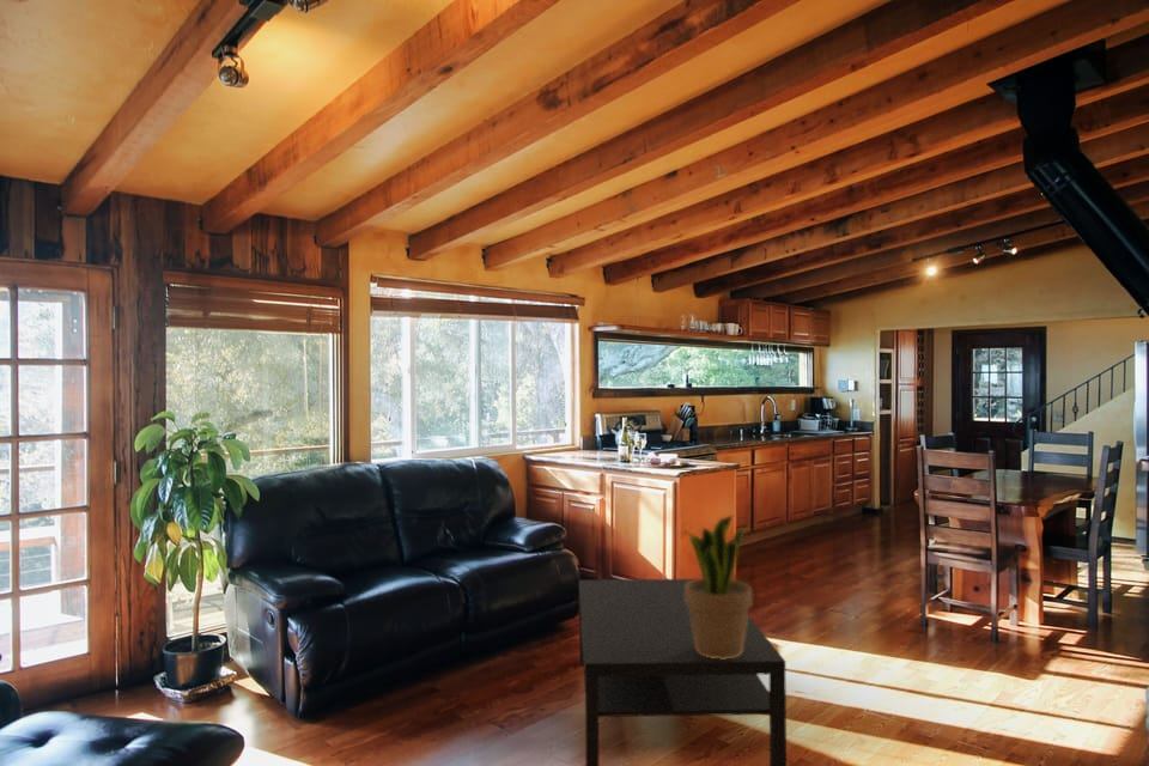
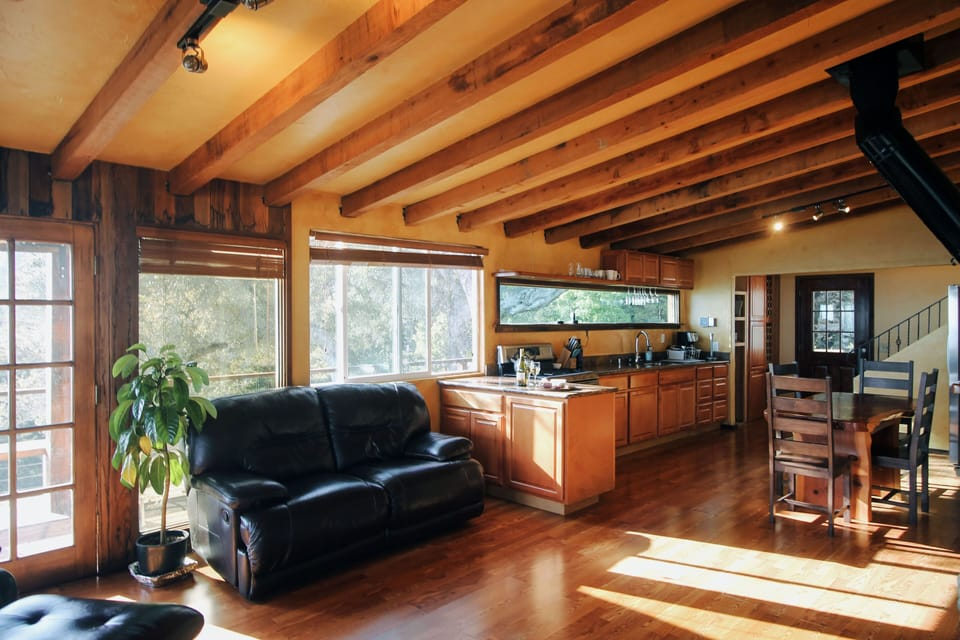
- potted plant (716, 582)
- coffee table (664, 661)
